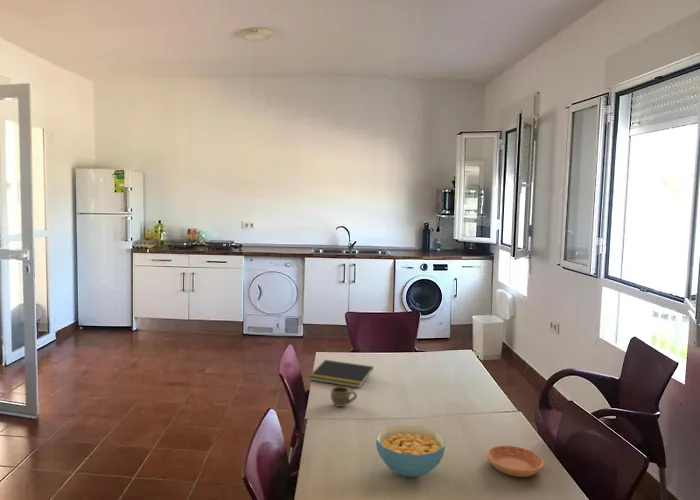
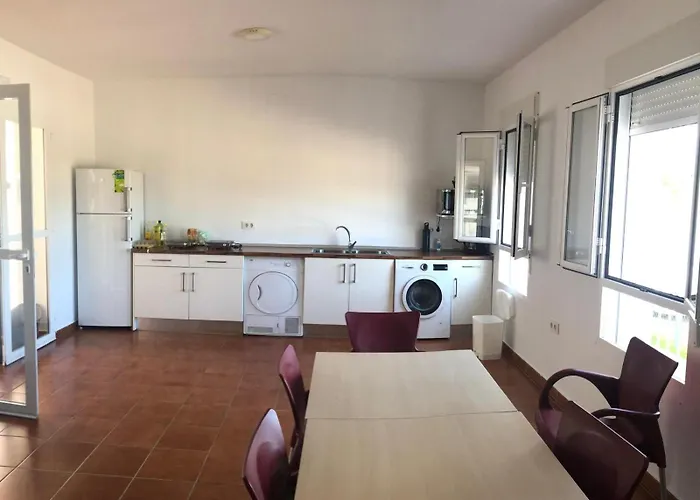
- cereal bowl (410, 455)
- notepad (341, 373)
- saucer (514, 461)
- cup (343, 397)
